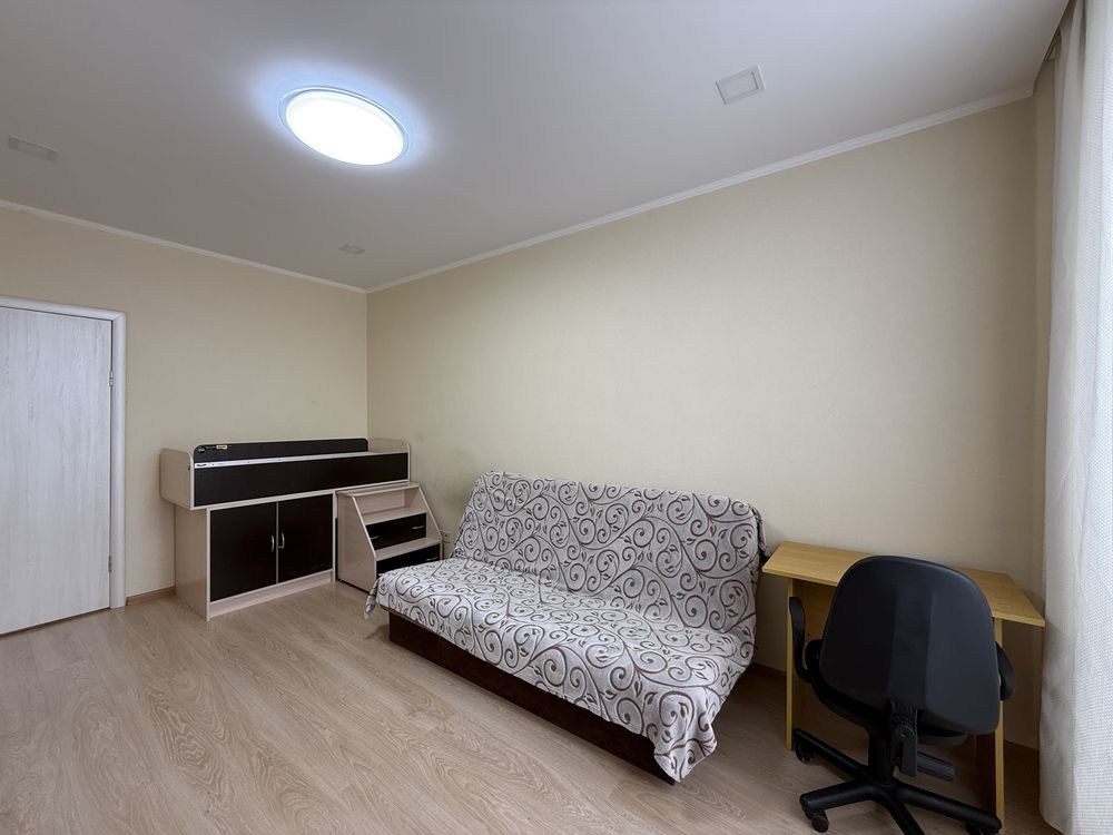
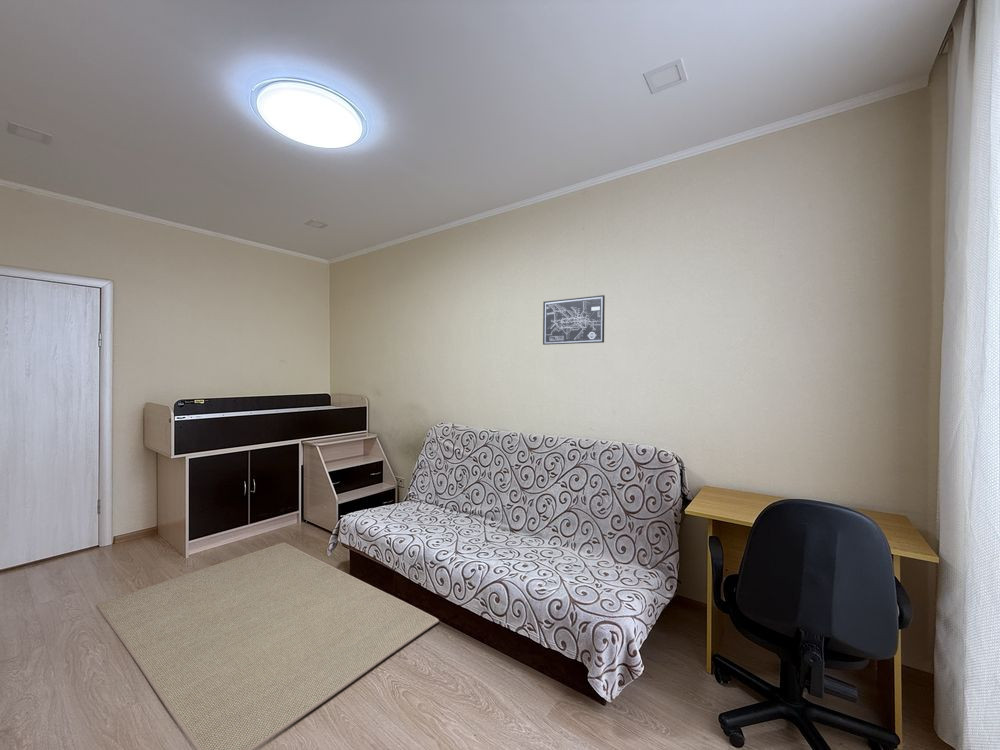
+ wall art (572, 321)
+ rug (263, 612)
